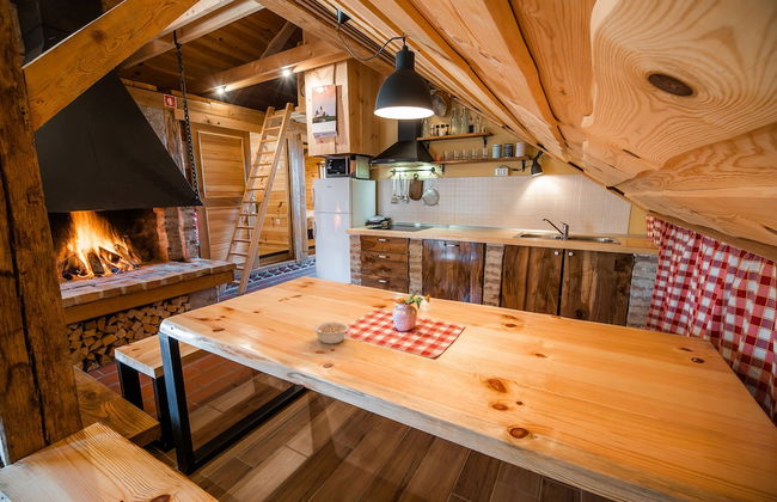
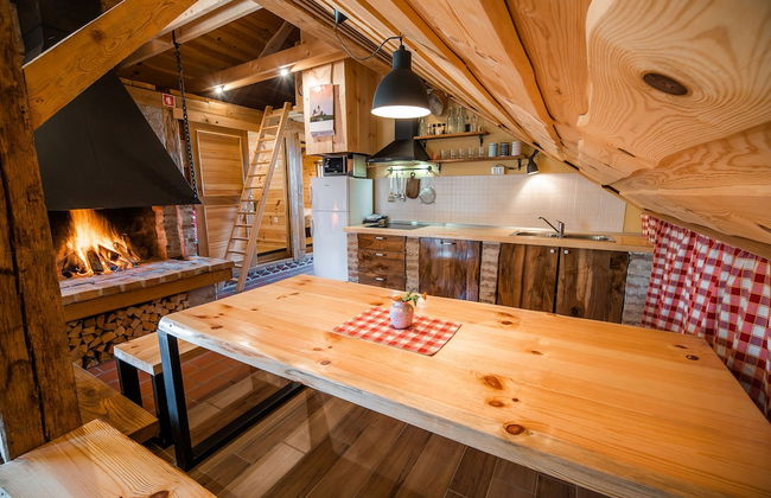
- legume (332, 332)
